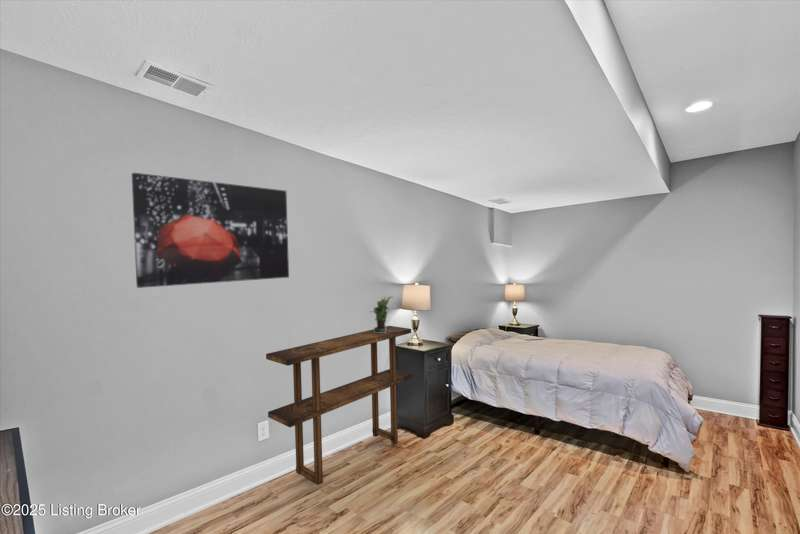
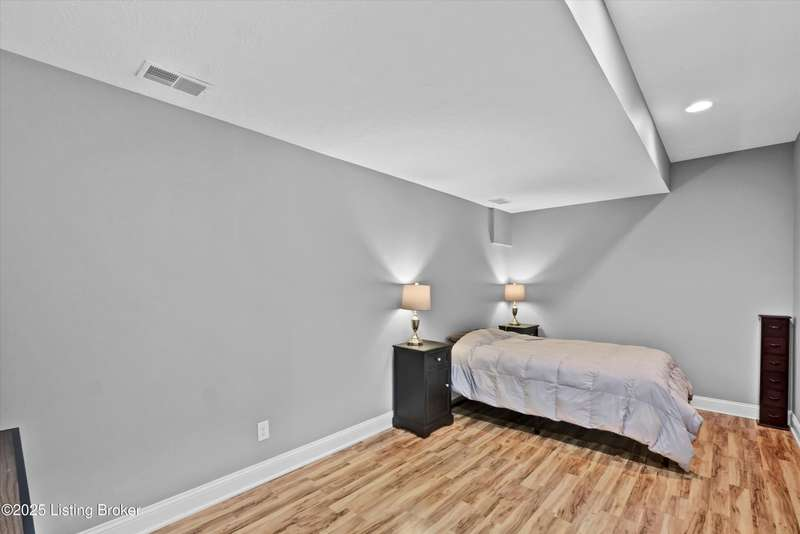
- console table (349, 399)
- wall art (221, 232)
- potted plant (382, 313)
